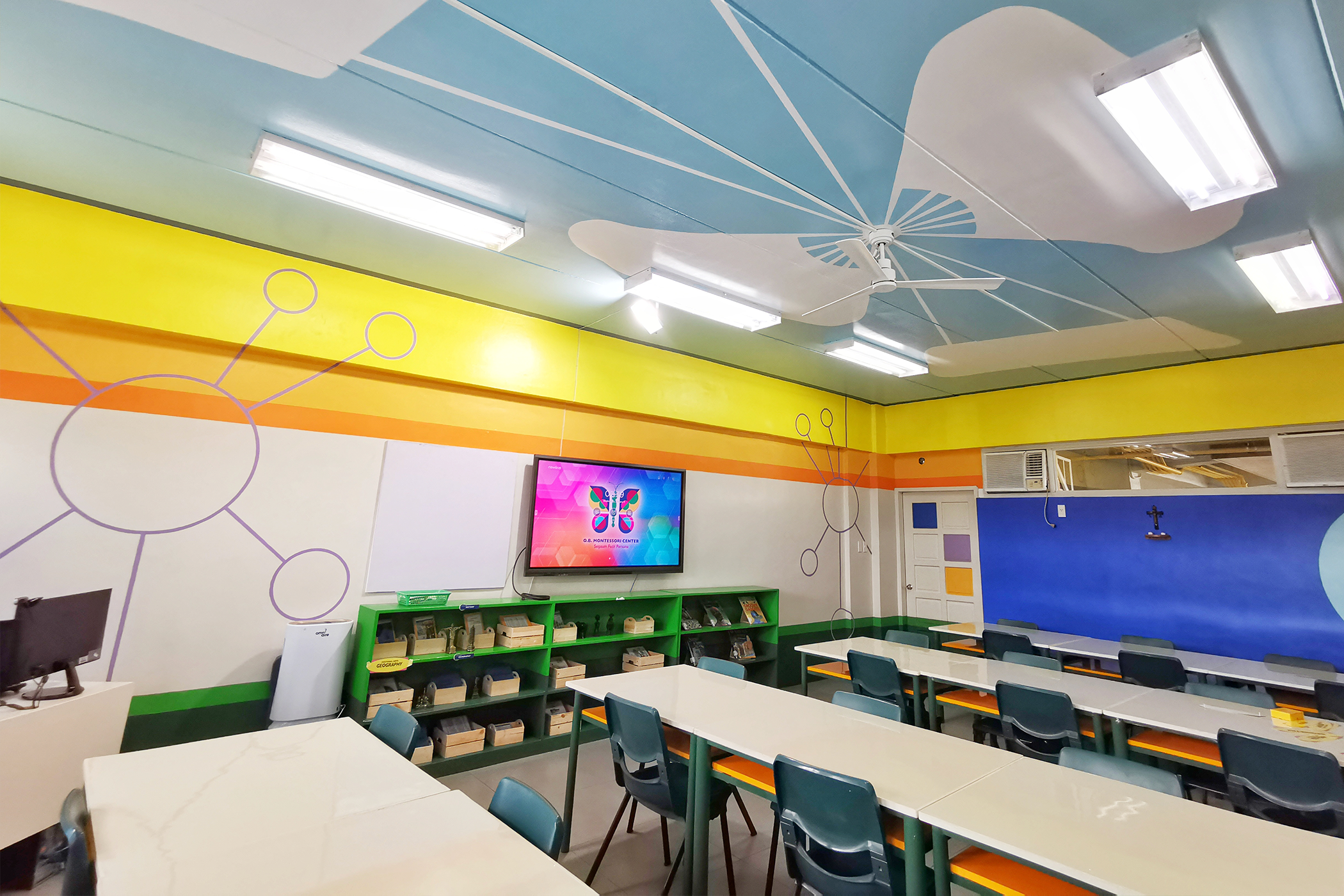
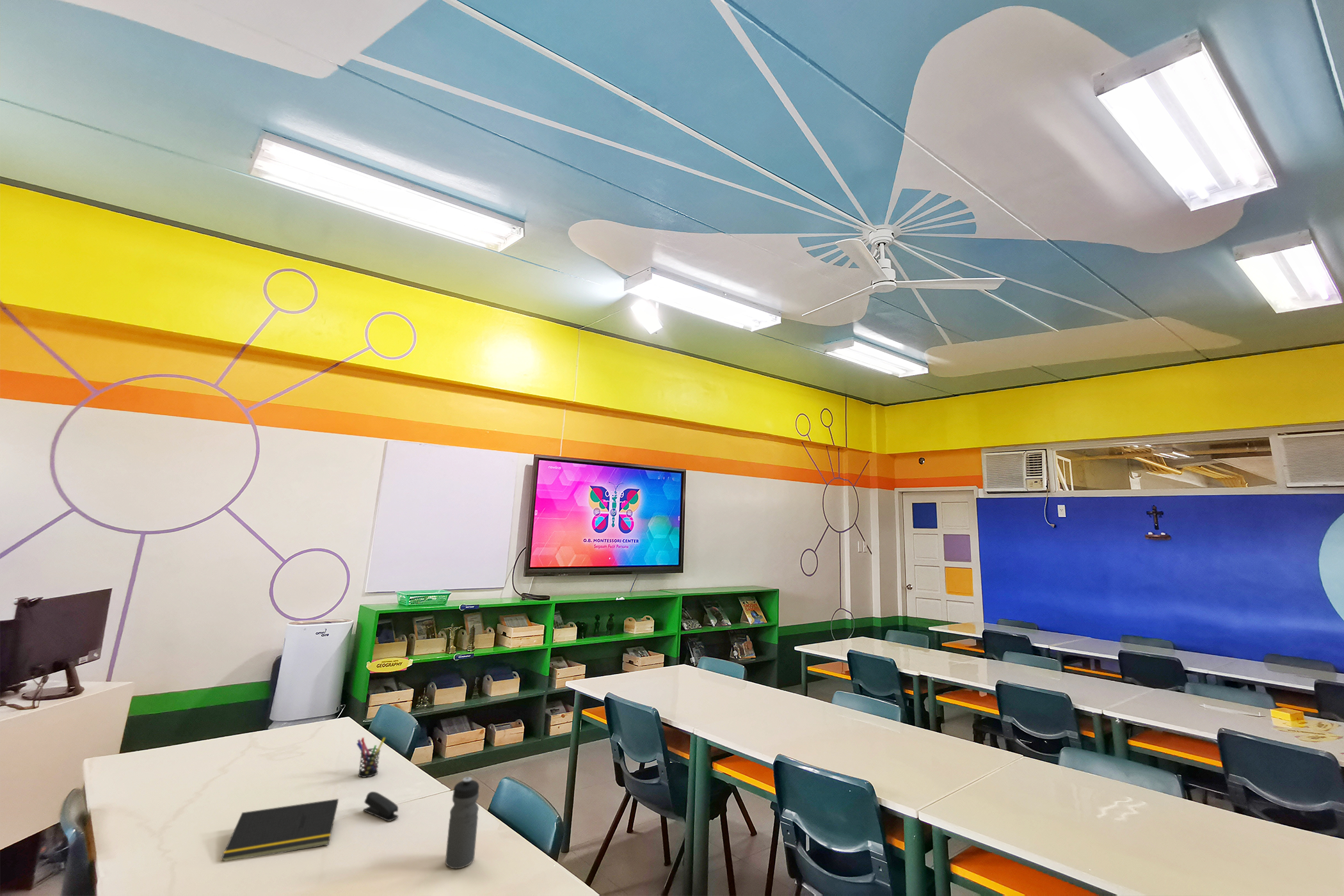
+ stapler (381, 805)
+ notepad (284, 828)
+ water bottle (463, 819)
+ pen holder (369, 755)
